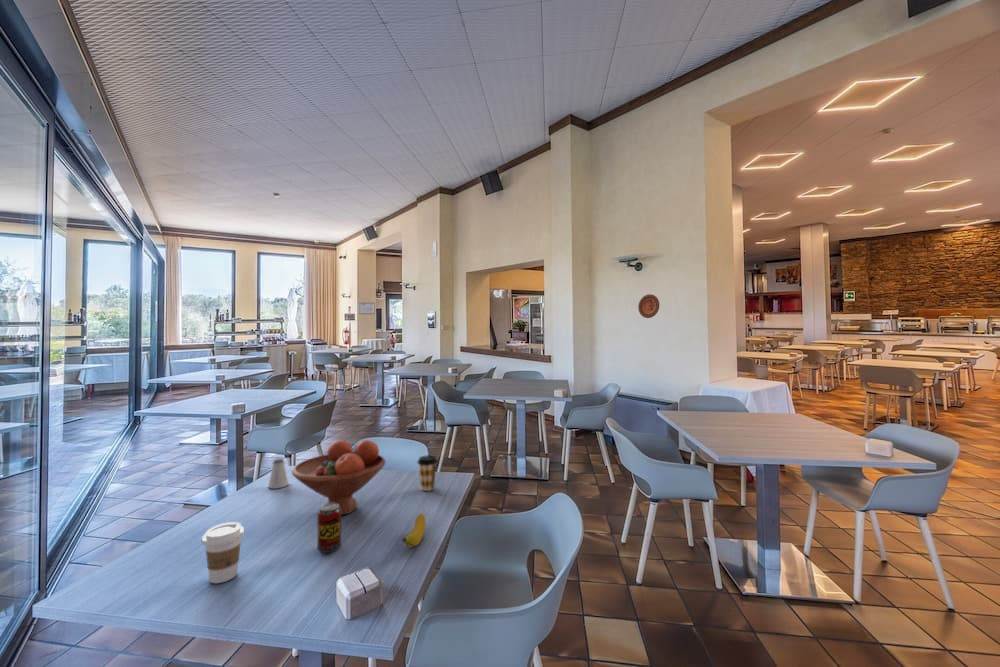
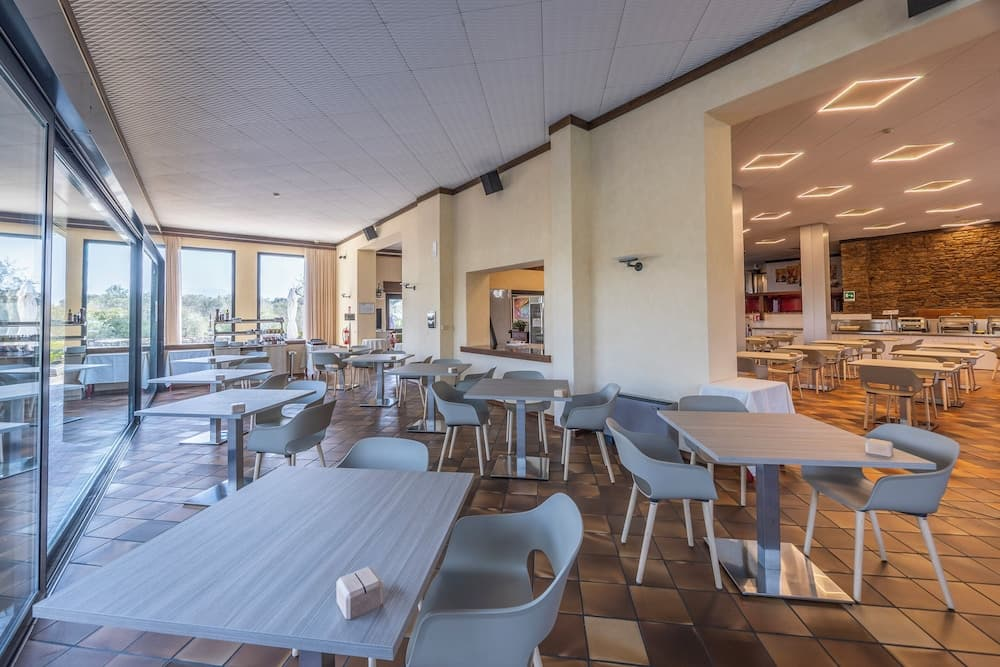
- decorative plate (648, 306)
- coffee cup (223, 552)
- banana (415, 532)
- beverage can (329, 527)
- coffee cup (427, 473)
- fruit bowl (340, 477)
- saltshaker (278, 472)
